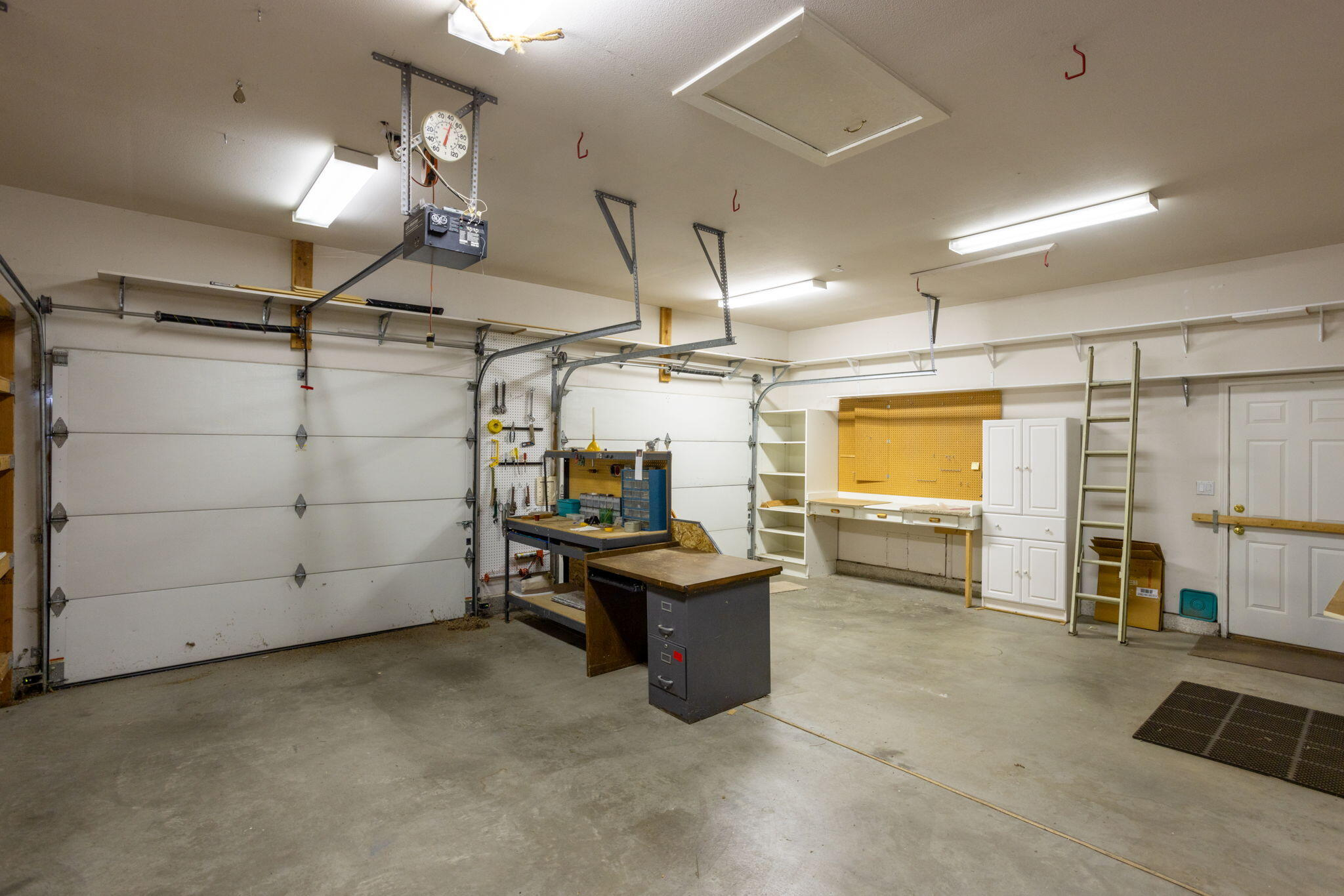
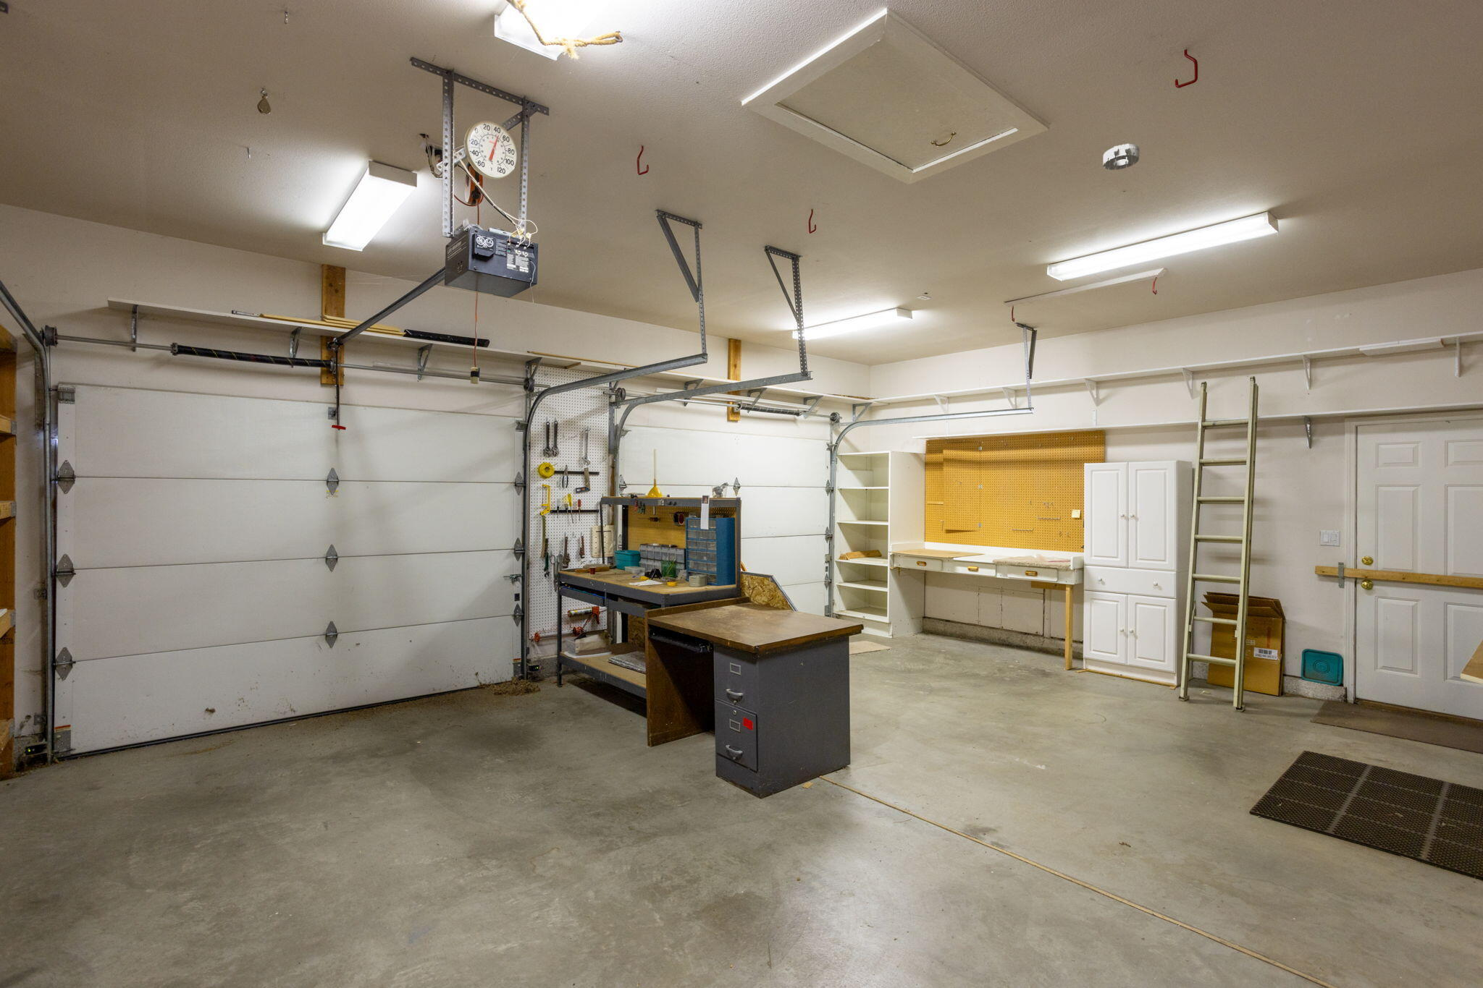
+ smoke detector (1121, 157)
